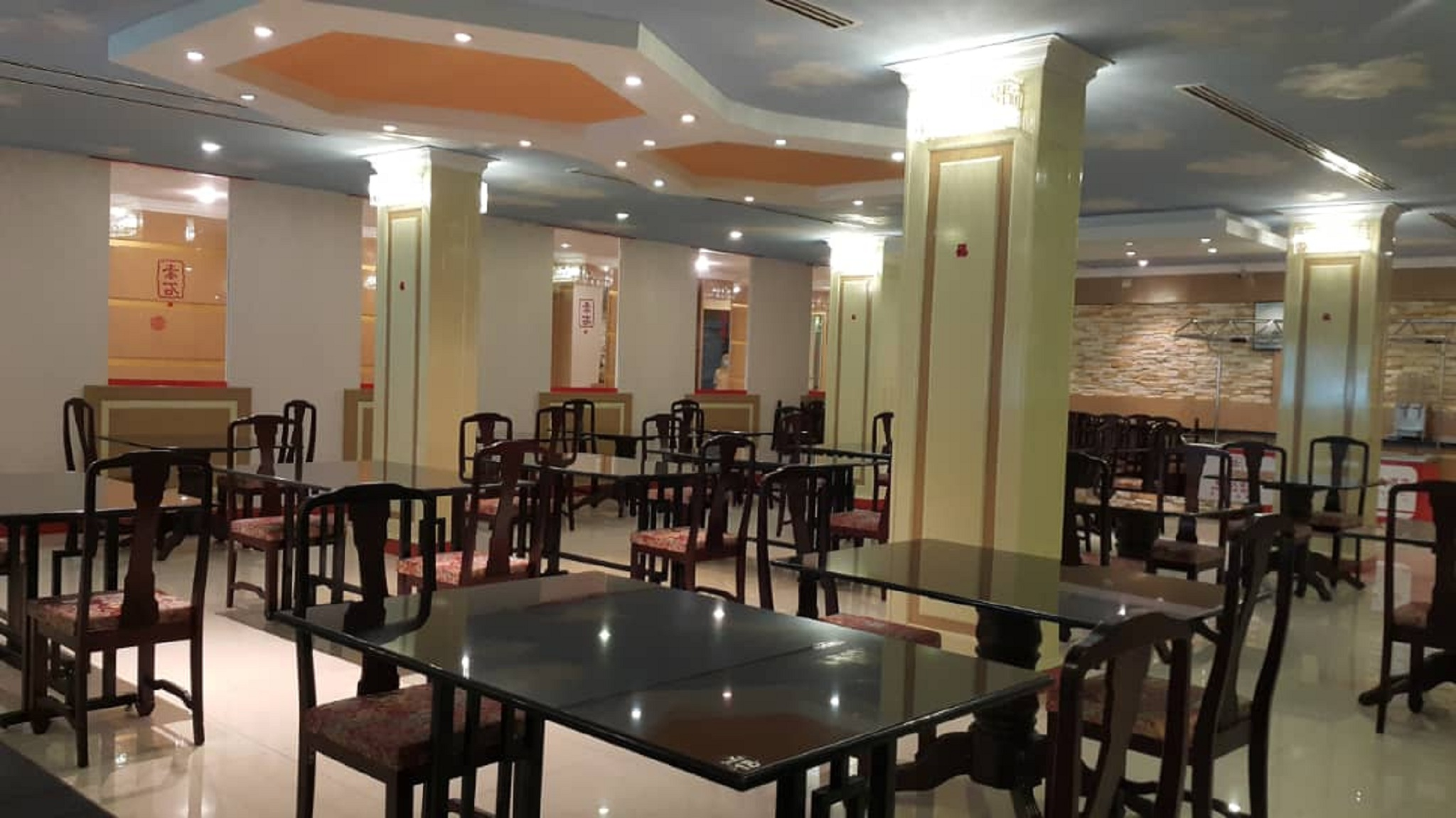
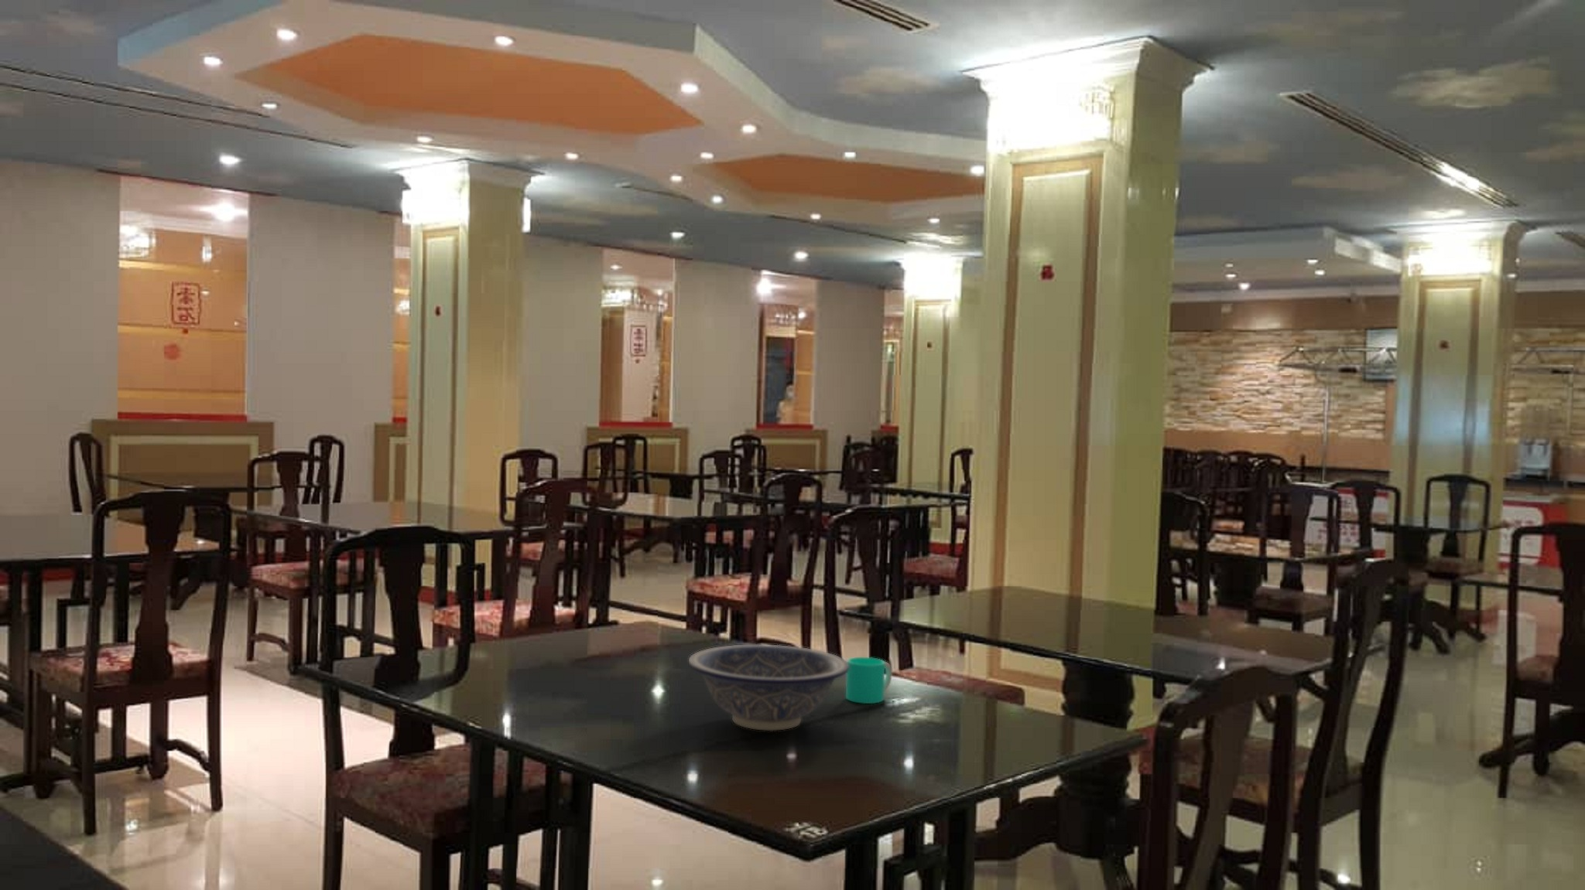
+ decorative bowl (767, 691)
+ cup (871, 679)
